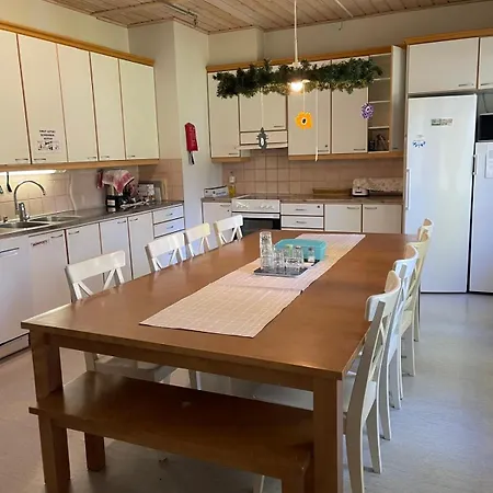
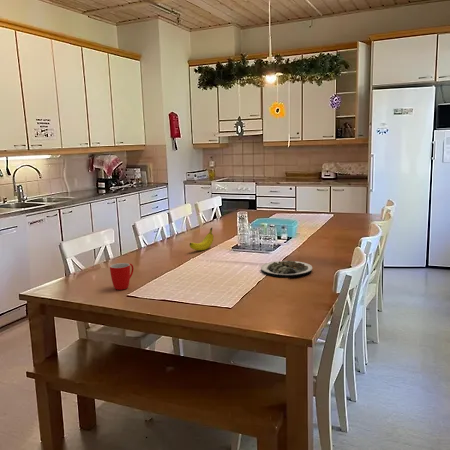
+ plate (286, 267)
+ fruit (202, 241)
+ mug (123, 275)
